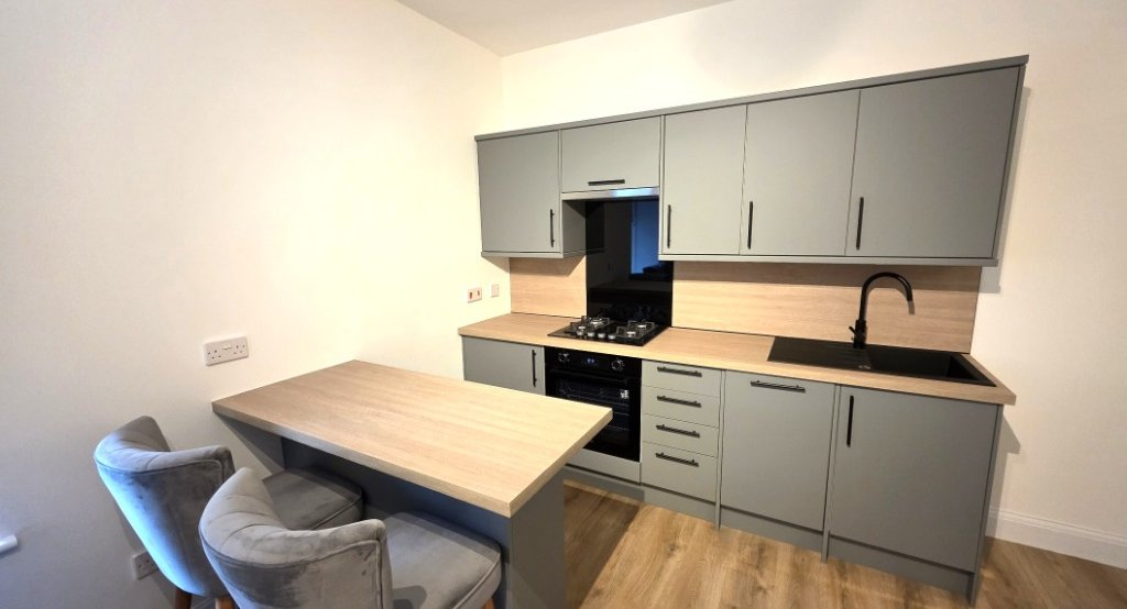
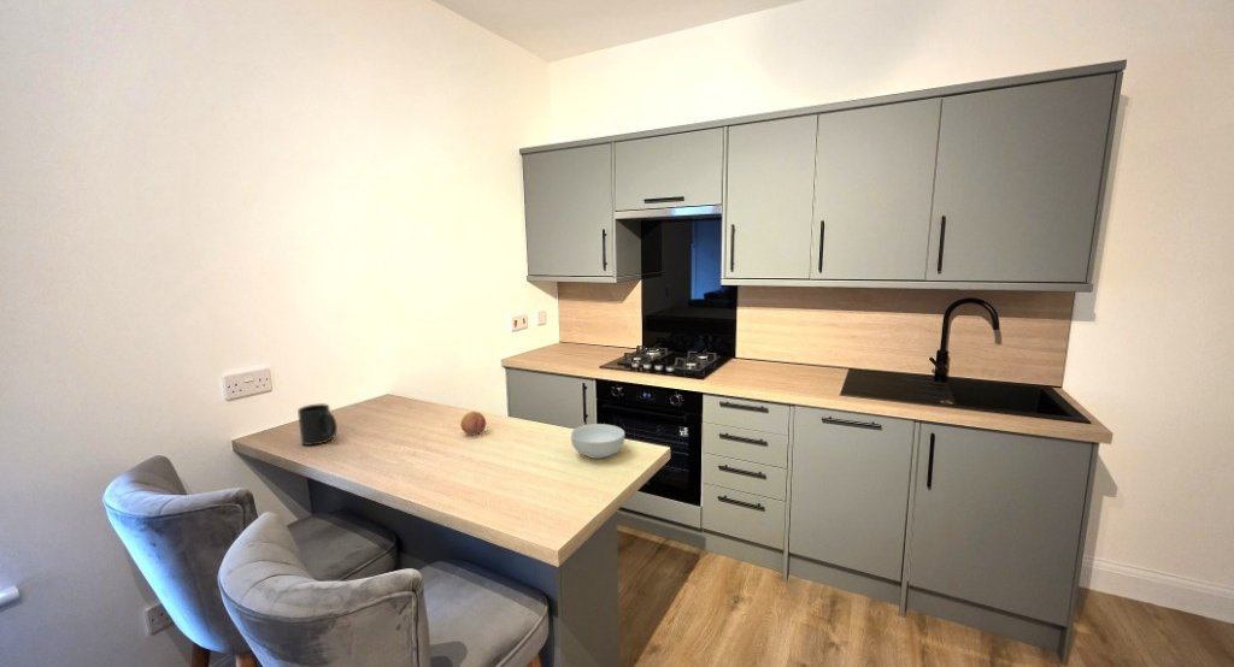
+ mug (318, 424)
+ cereal bowl (598, 442)
+ fruit (474, 423)
